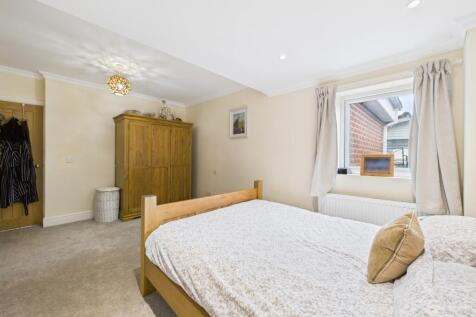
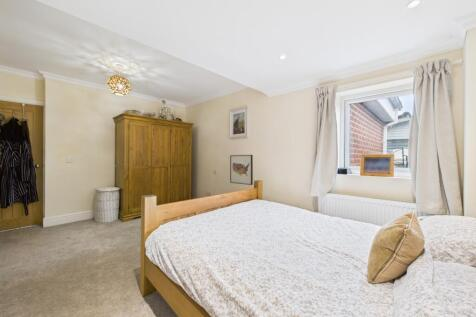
+ wall art (240, 169)
